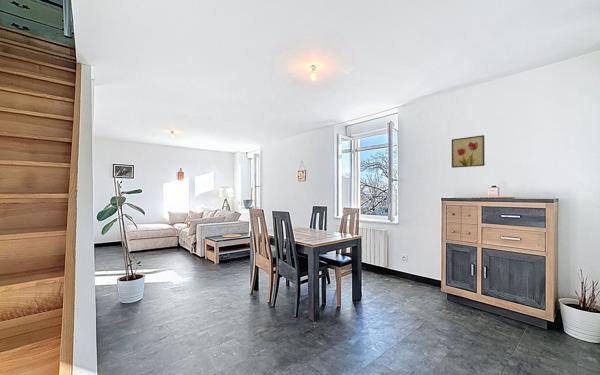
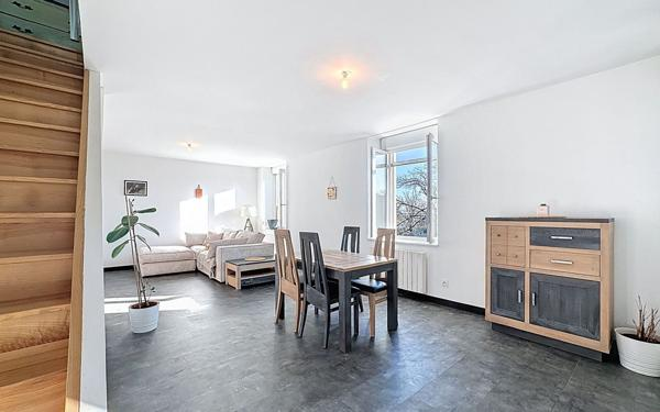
- wall art (467, 152)
